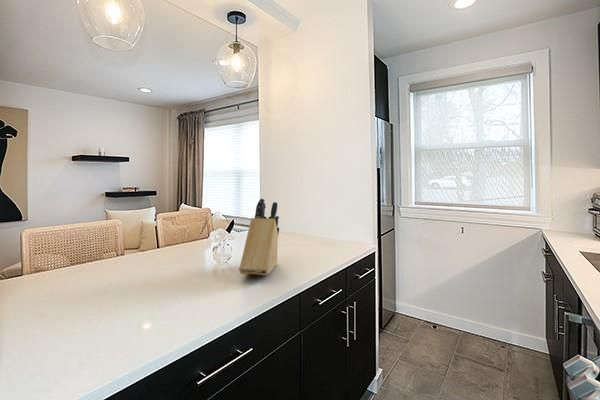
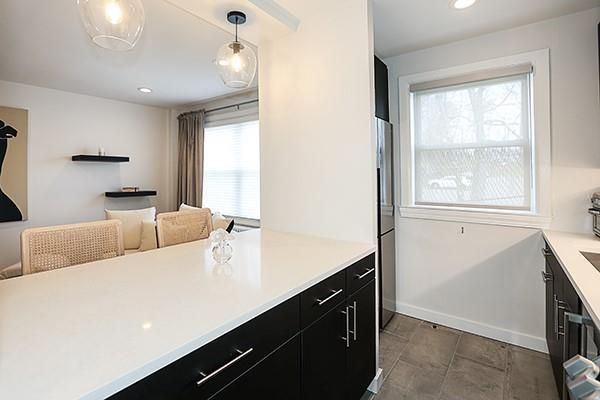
- knife block (262, 232)
